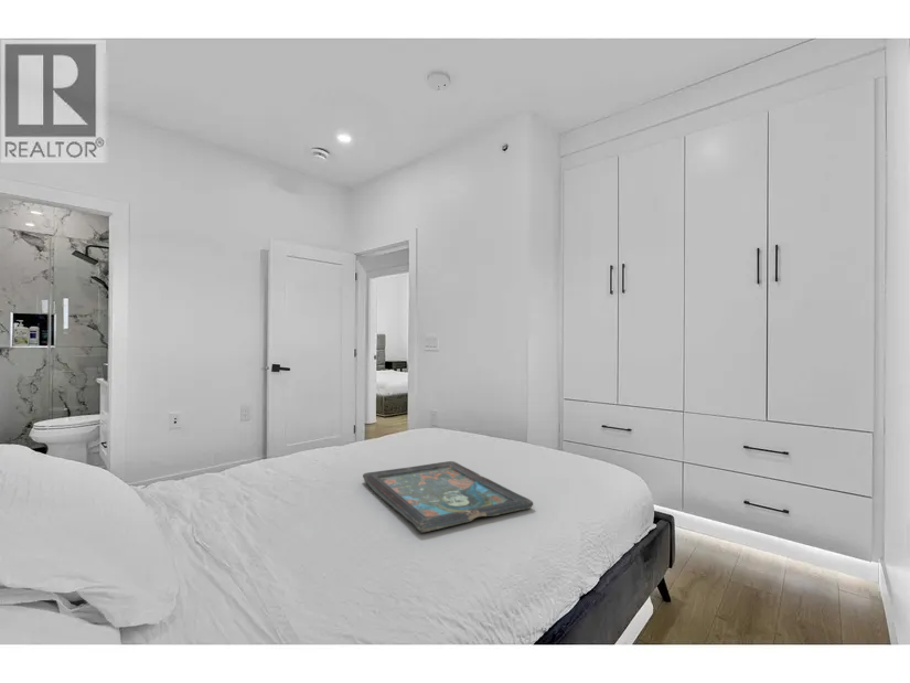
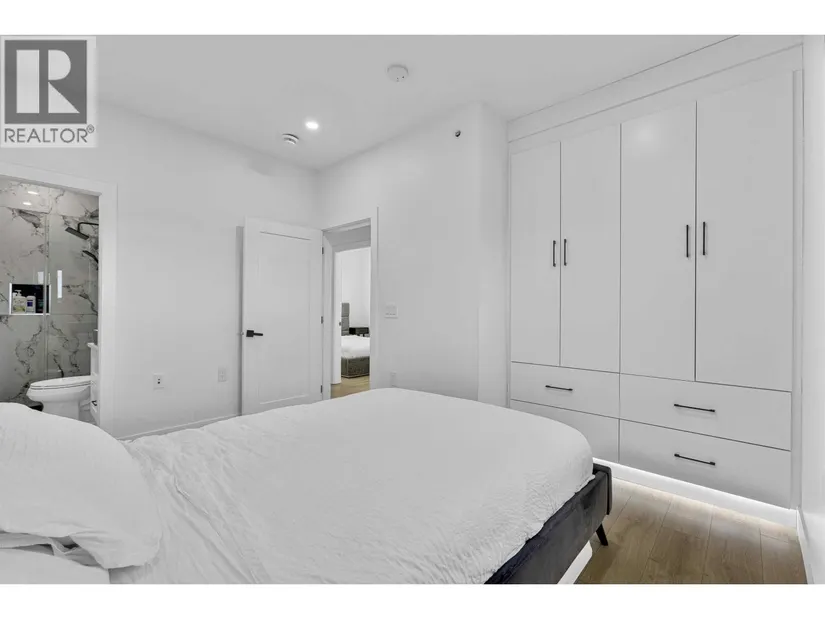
- decorative tray (440, 489)
